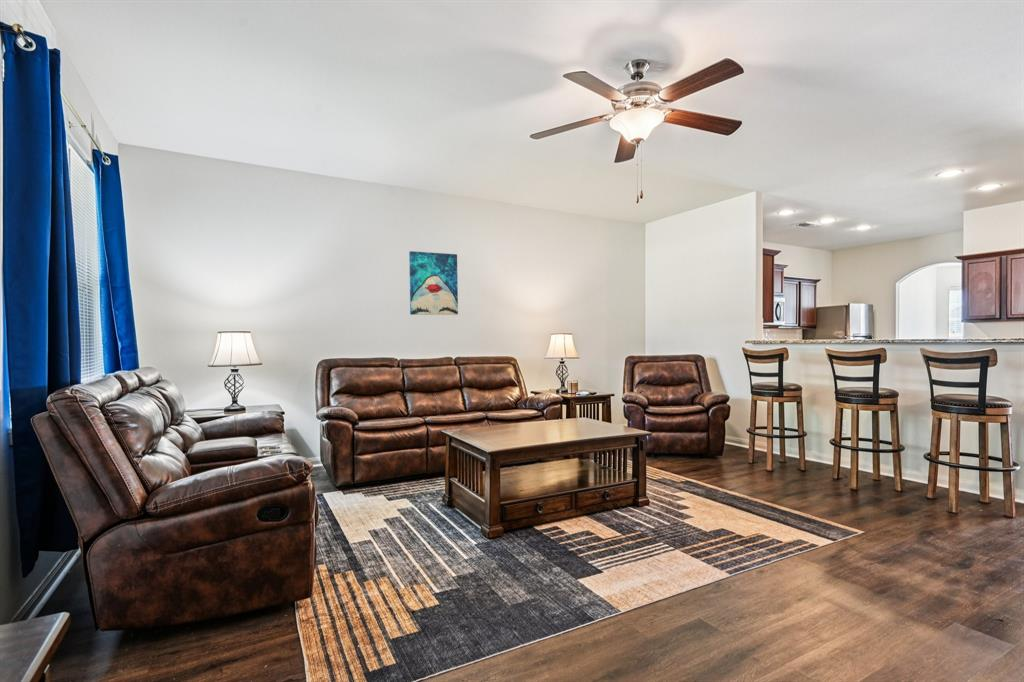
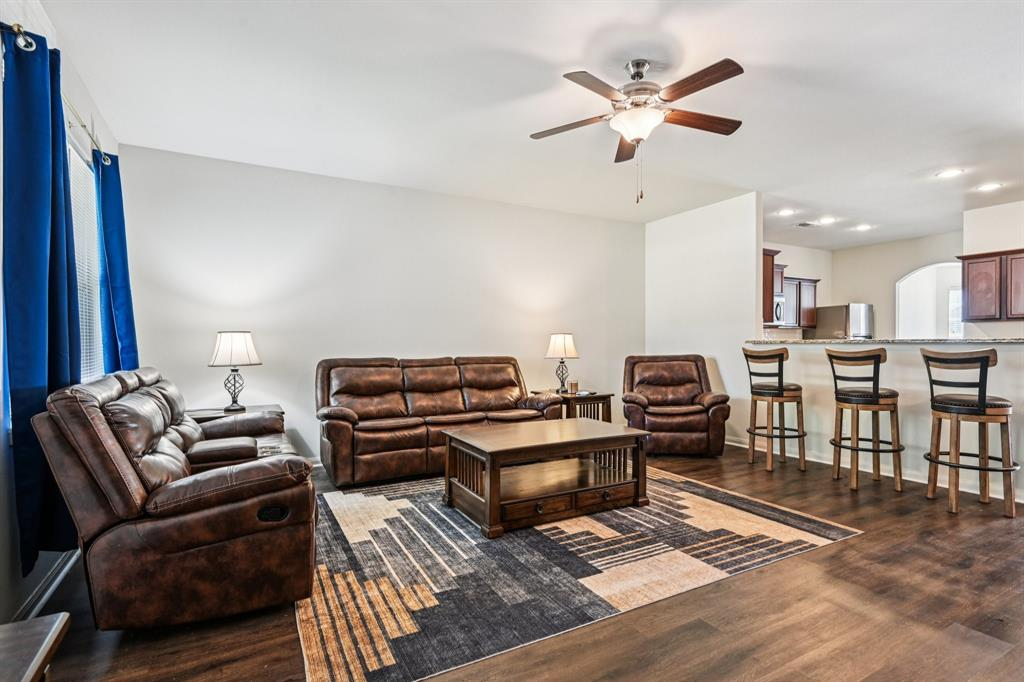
- wall art (434, 283)
